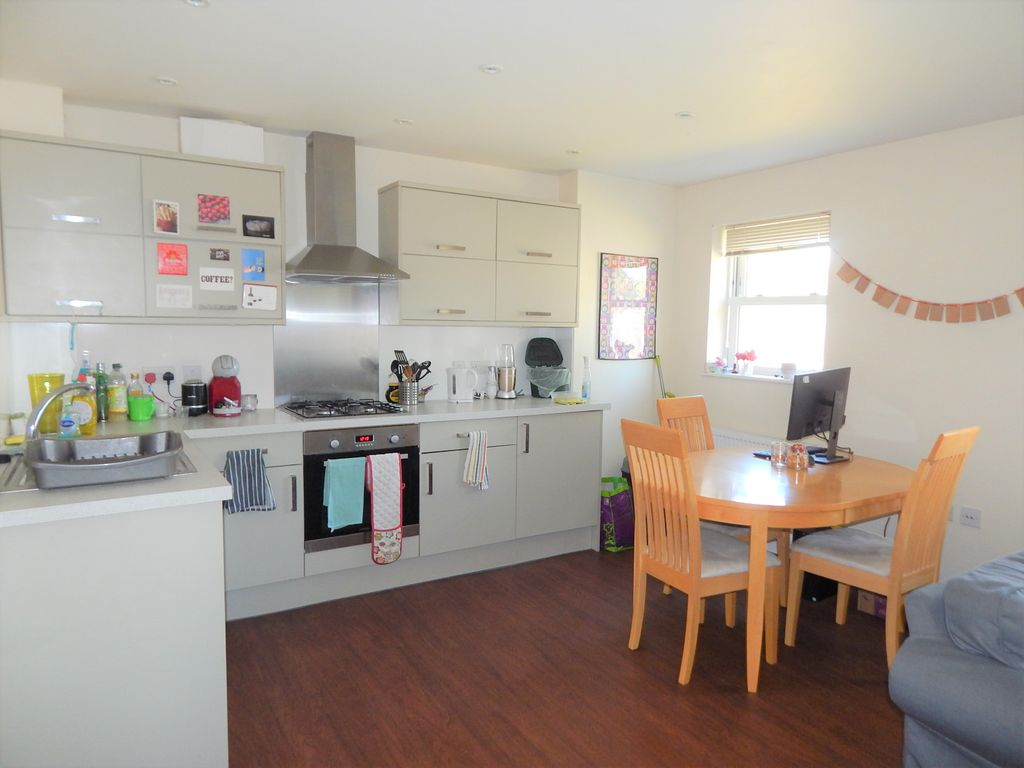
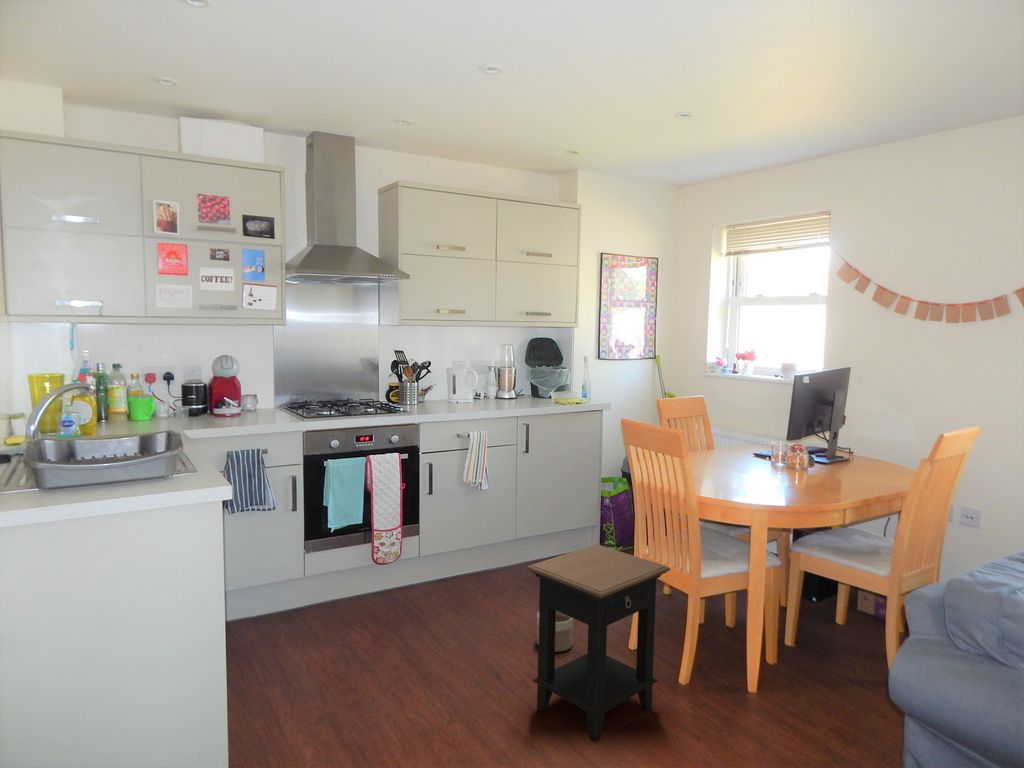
+ planter (556, 629)
+ side table (596, 637)
